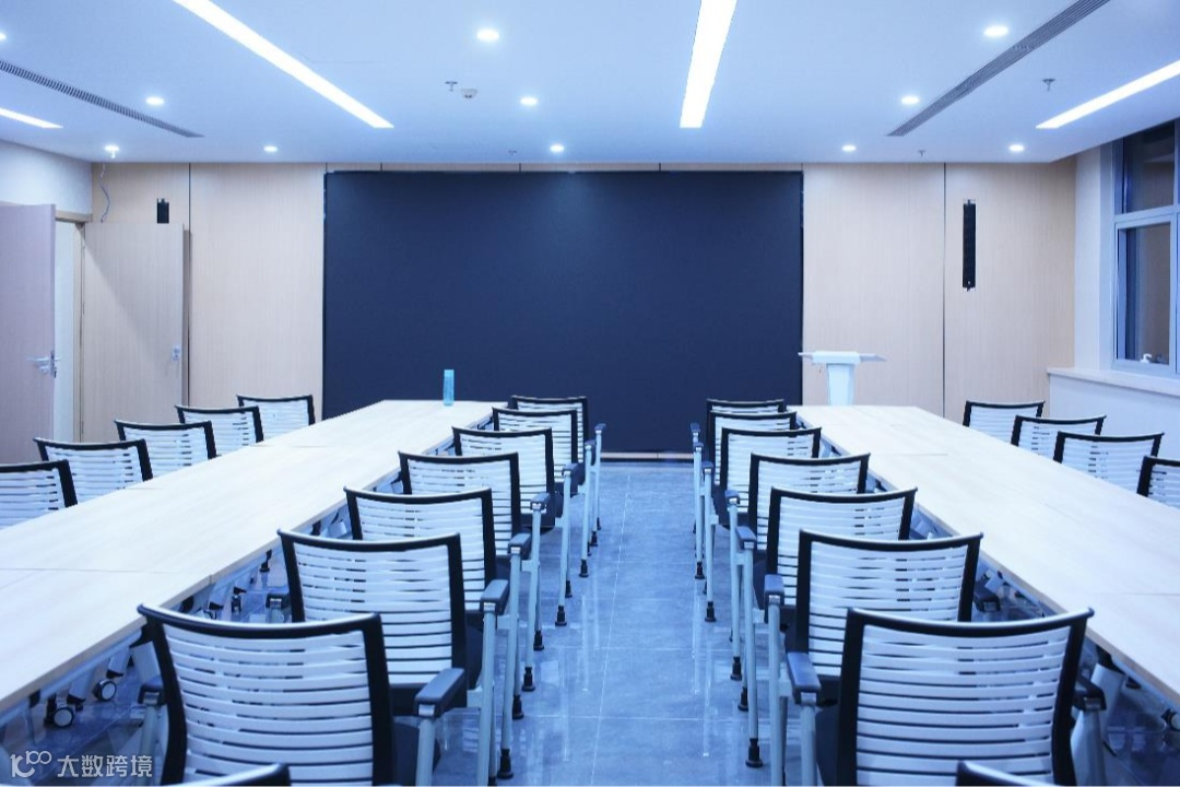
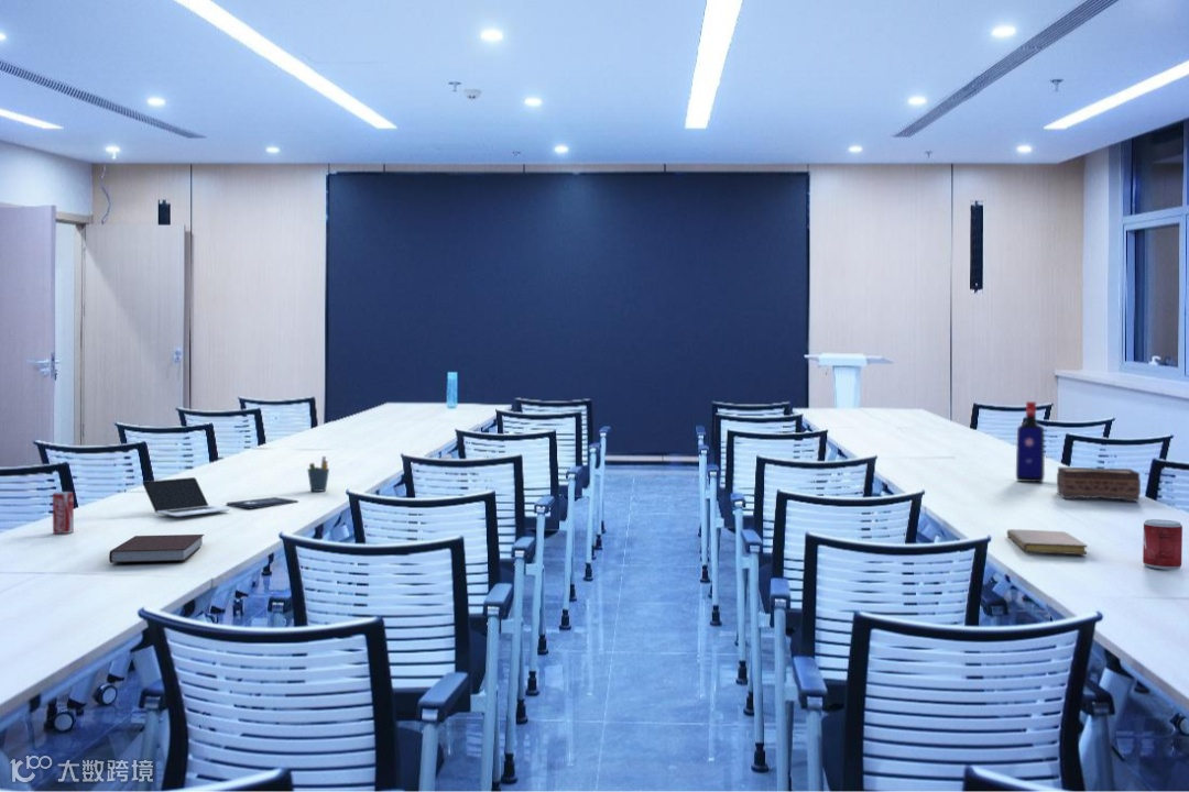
+ laptop (227, 503)
+ beverage can (63, 512)
+ tissue box (1097, 483)
+ beverage can (1161, 543)
+ notebook (1045, 541)
+ notebook (159, 548)
+ liquor bottle (1030, 441)
+ pen holder (318, 473)
